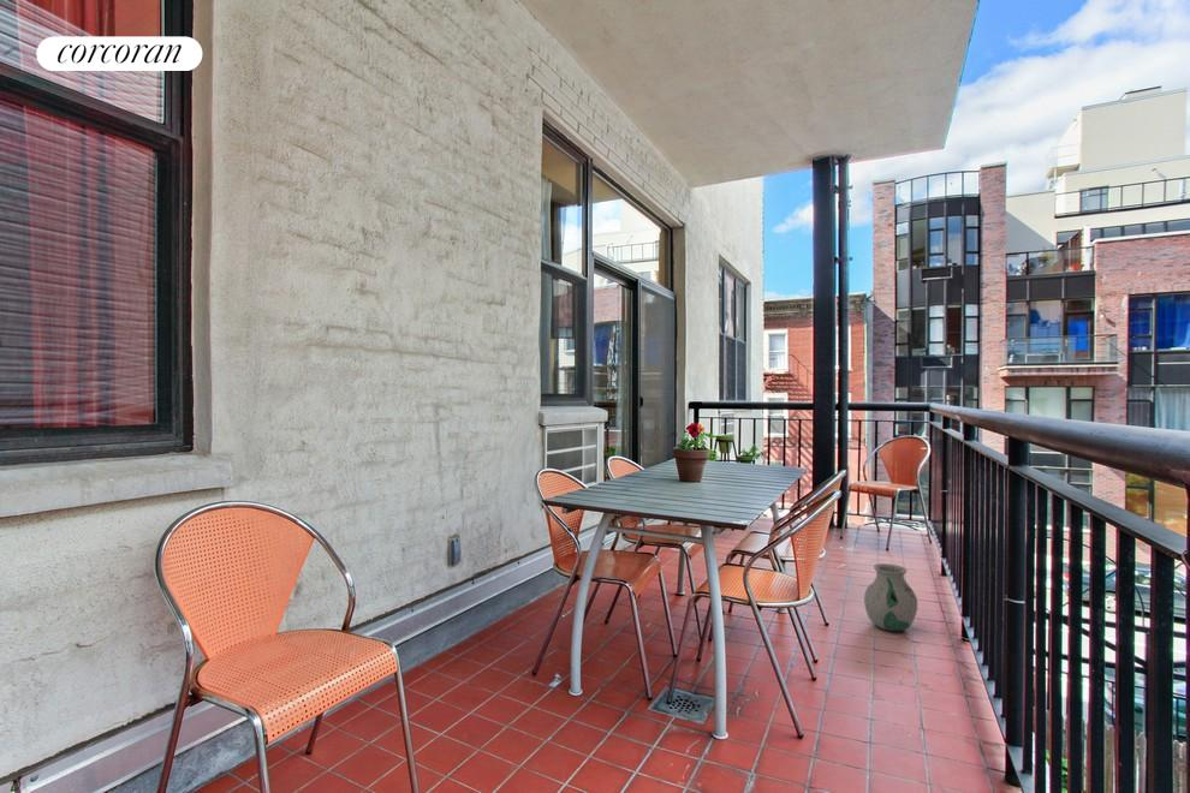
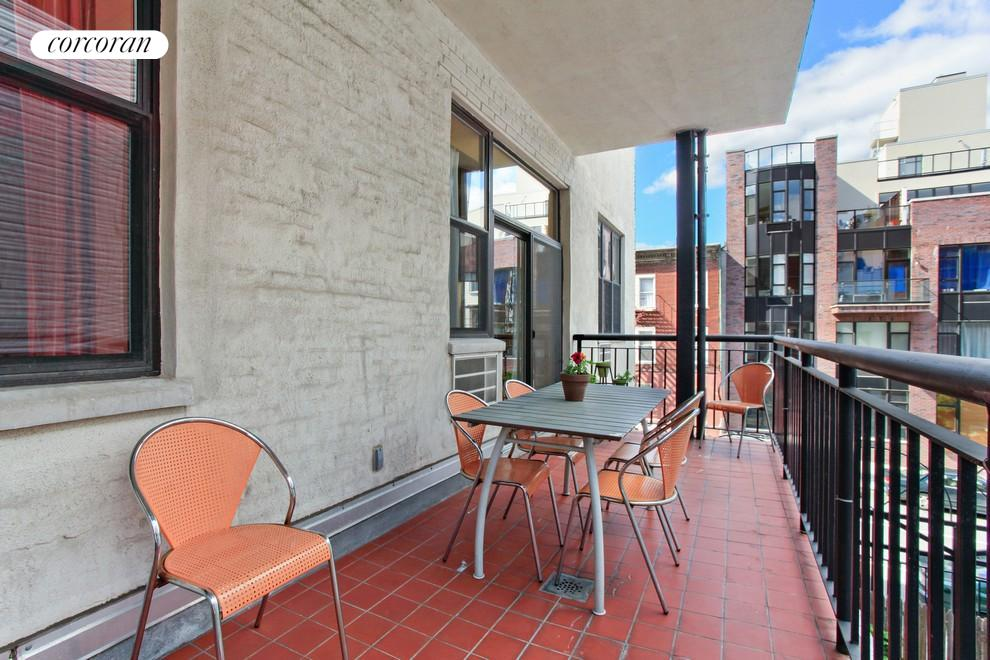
- vase (889, 596)
